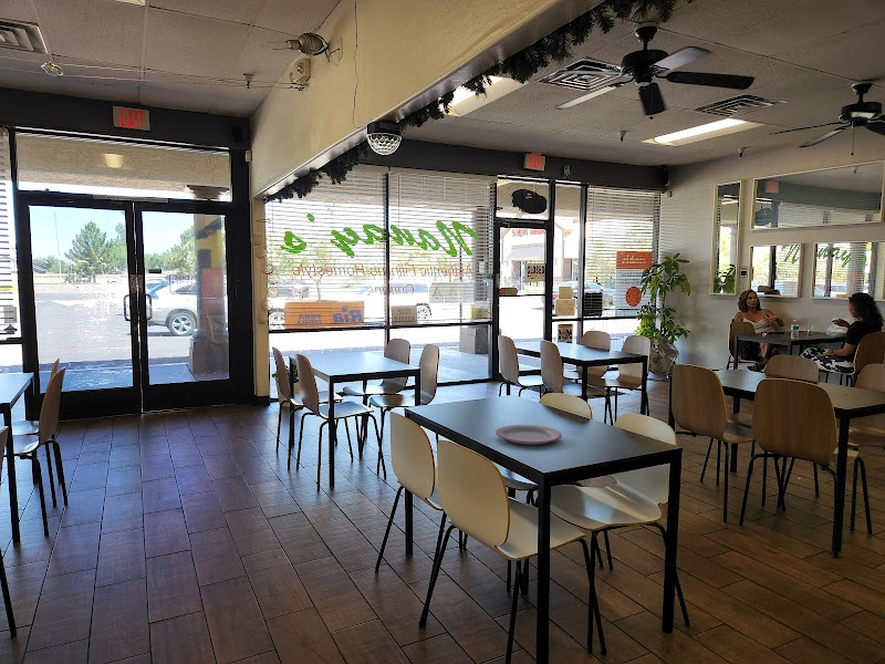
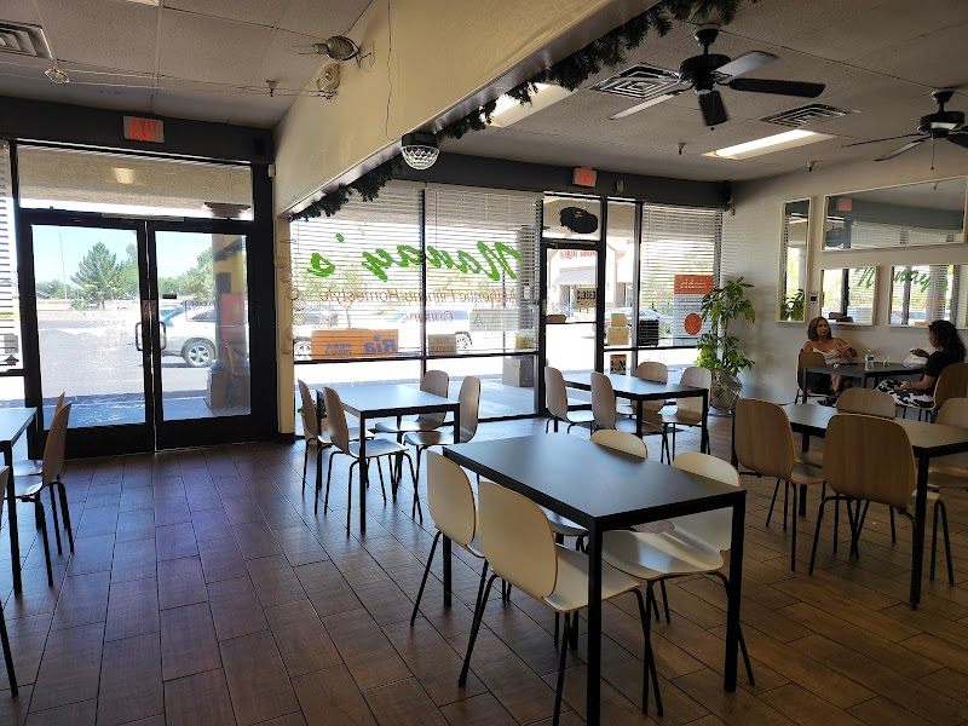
- plate (528, 435)
